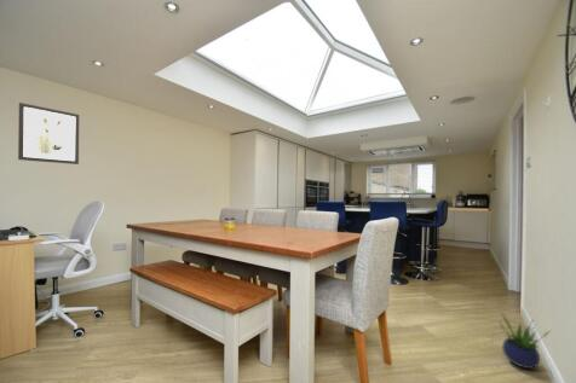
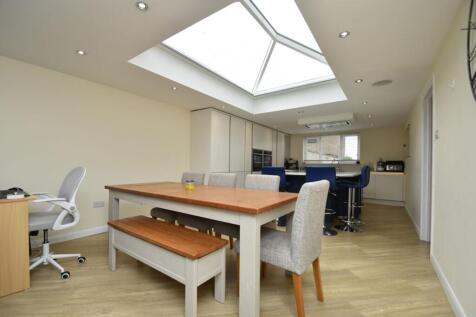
- wall art (50, 135)
- potted plant (523, 342)
